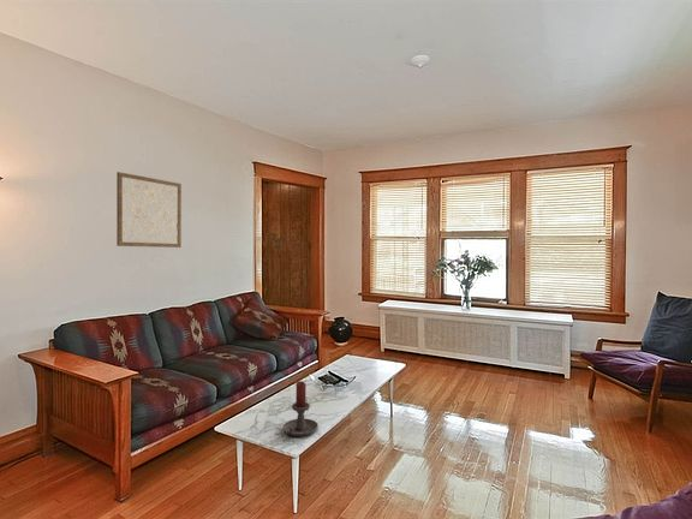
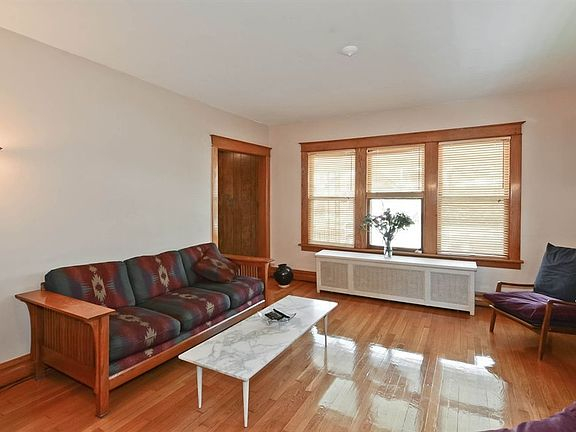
- candle holder (297, 407)
- wall art (149, 213)
